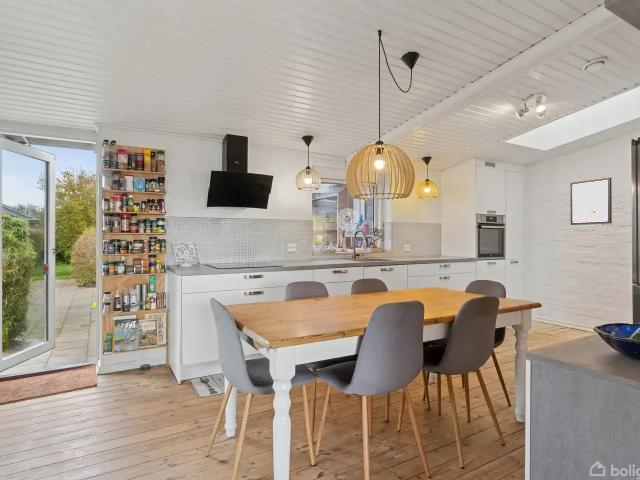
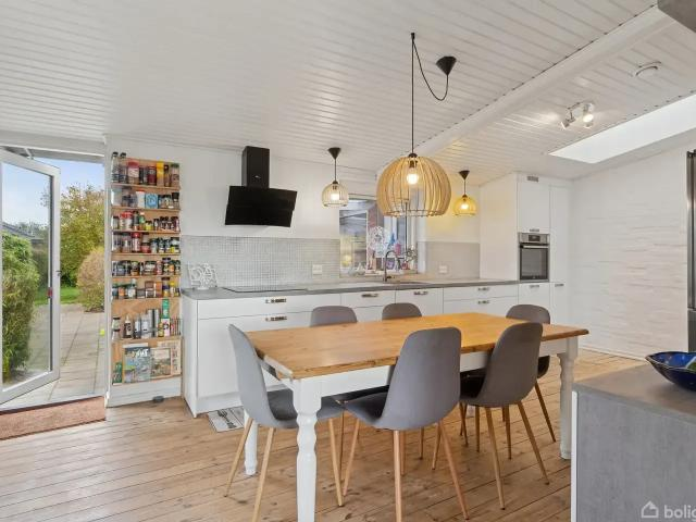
- wall art (590, 202)
